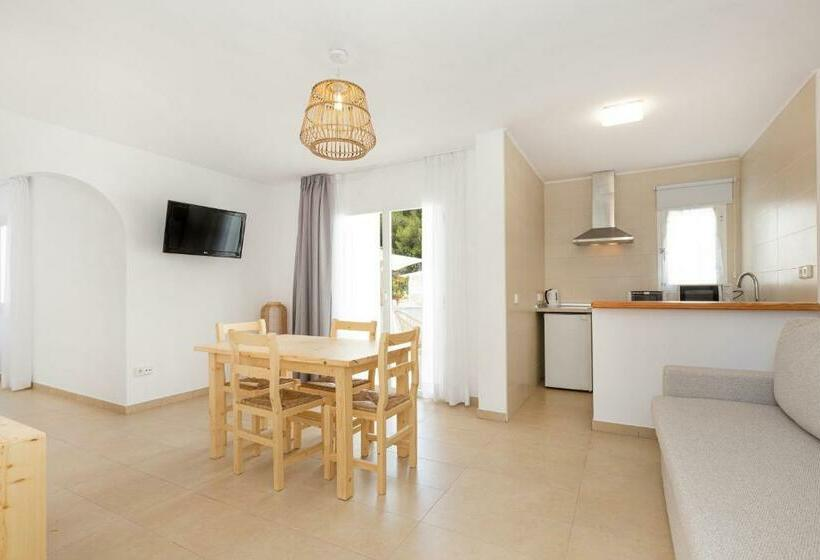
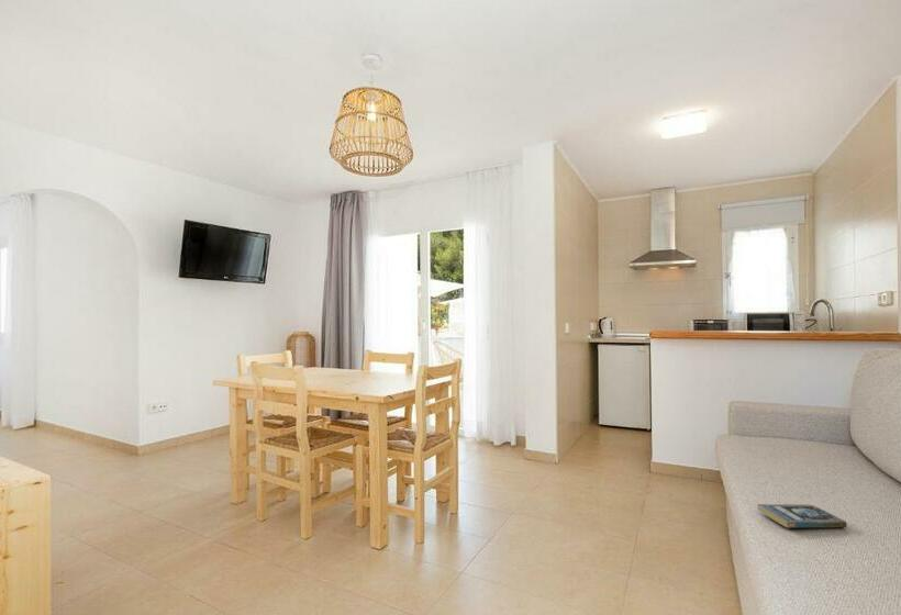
+ book (800, 515)
